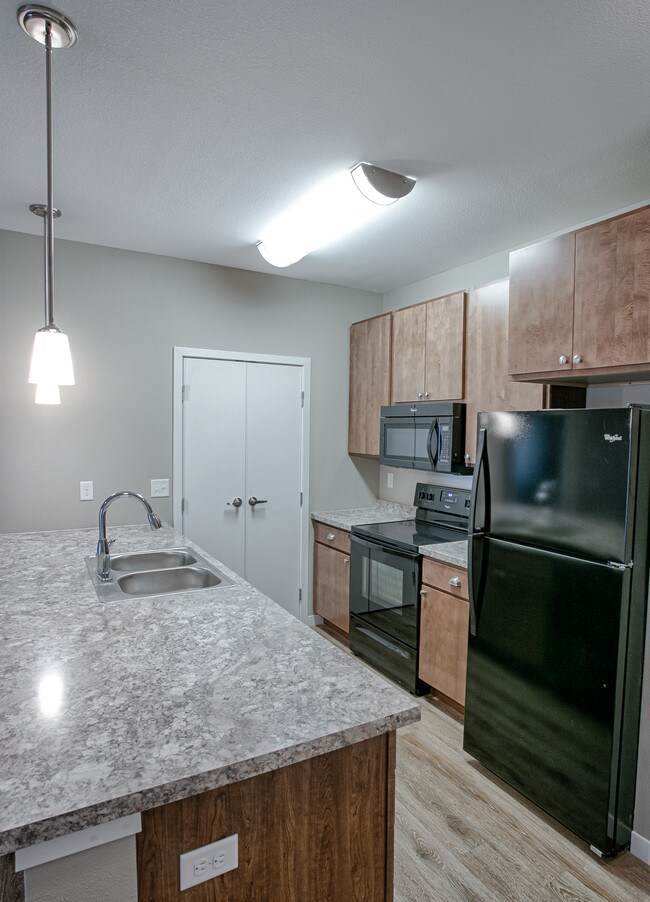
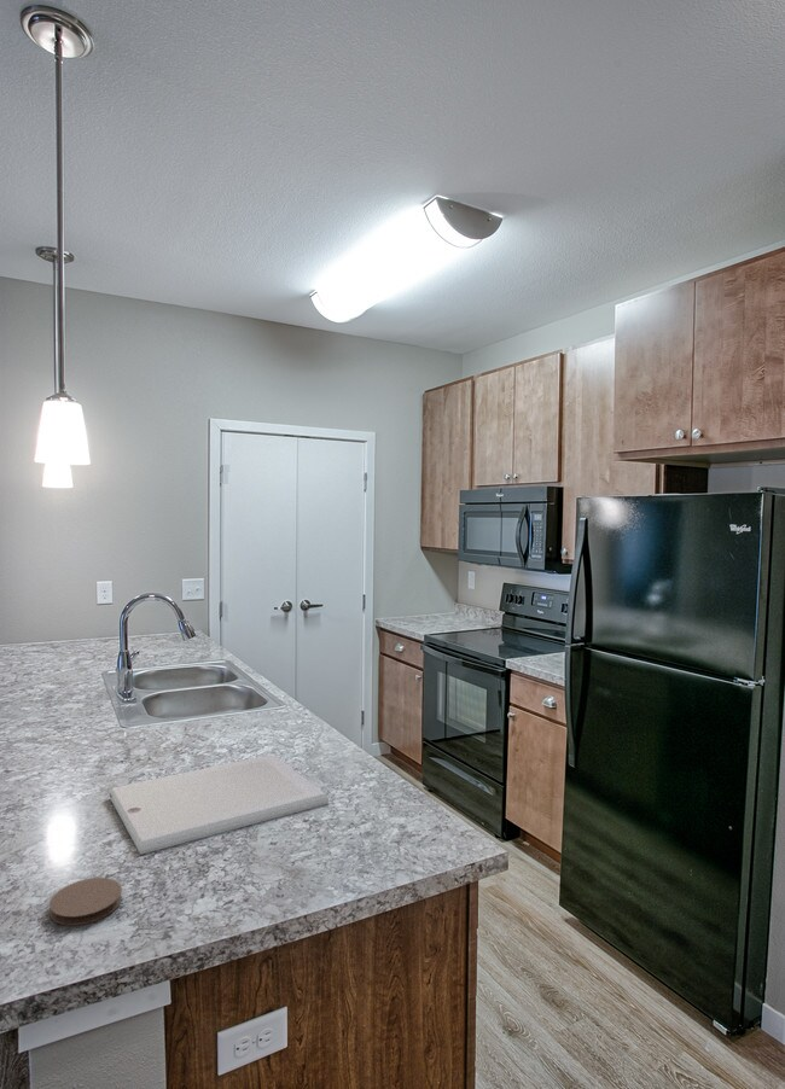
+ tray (217, 794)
+ coaster (86, 899)
